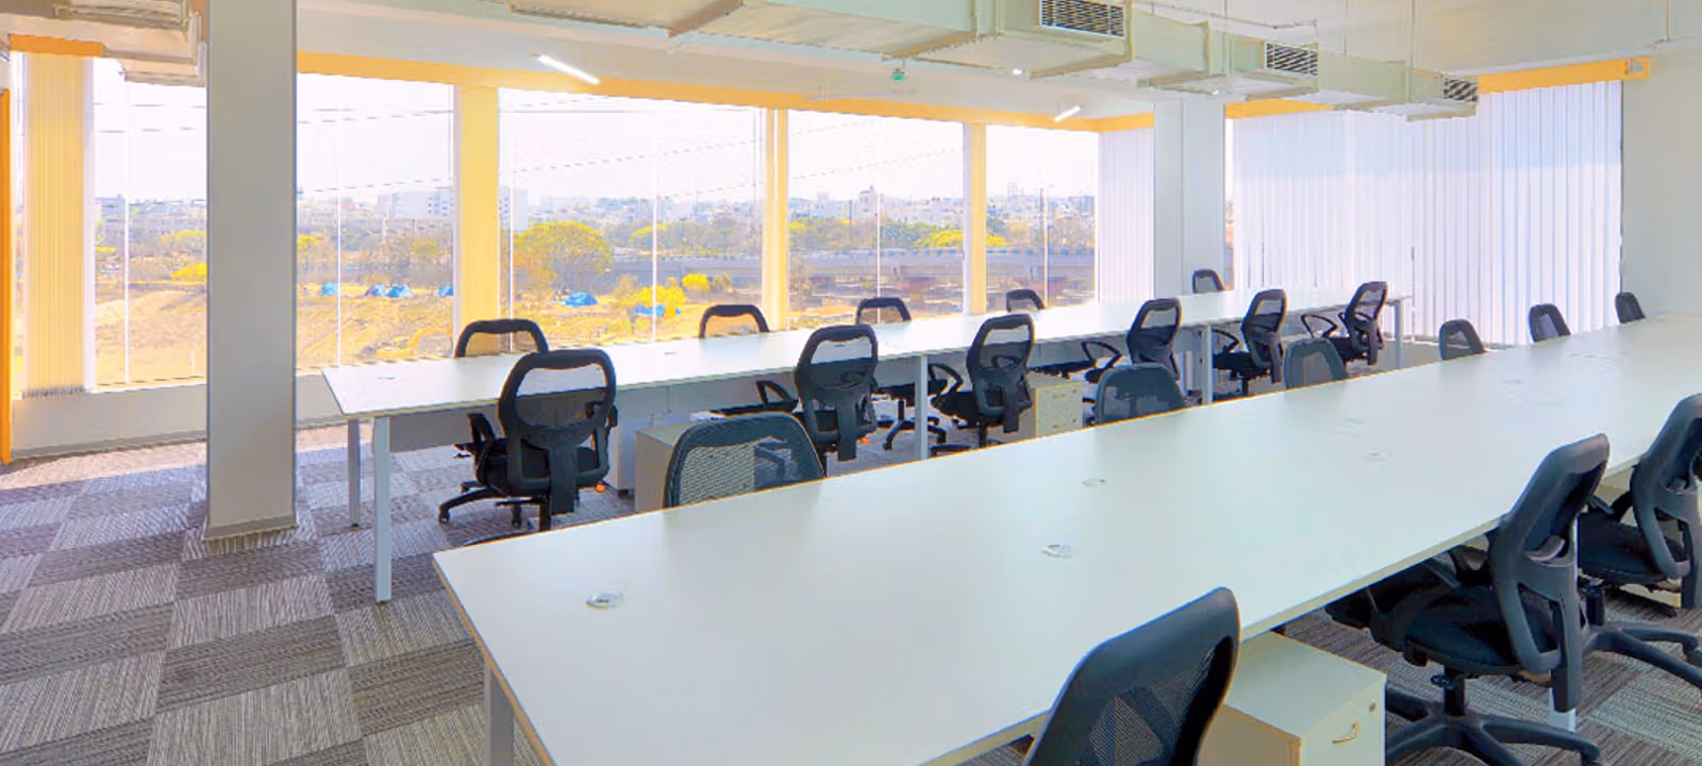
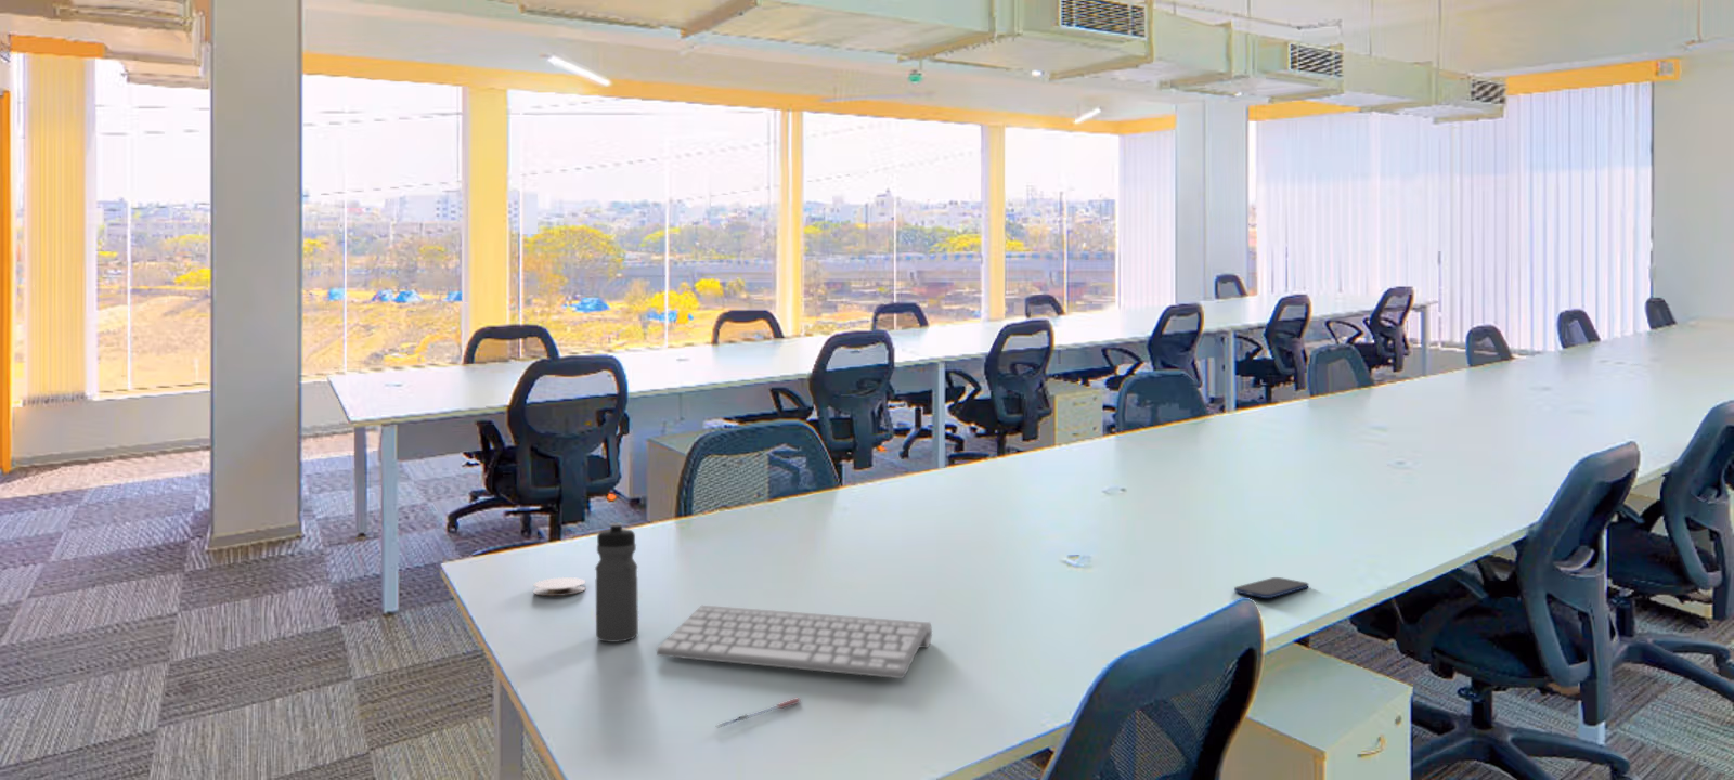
+ computer keyboard (795, 636)
+ coaster (560, 586)
+ water bottle (617, 580)
+ pen (759, 712)
+ smartphone (1272, 587)
